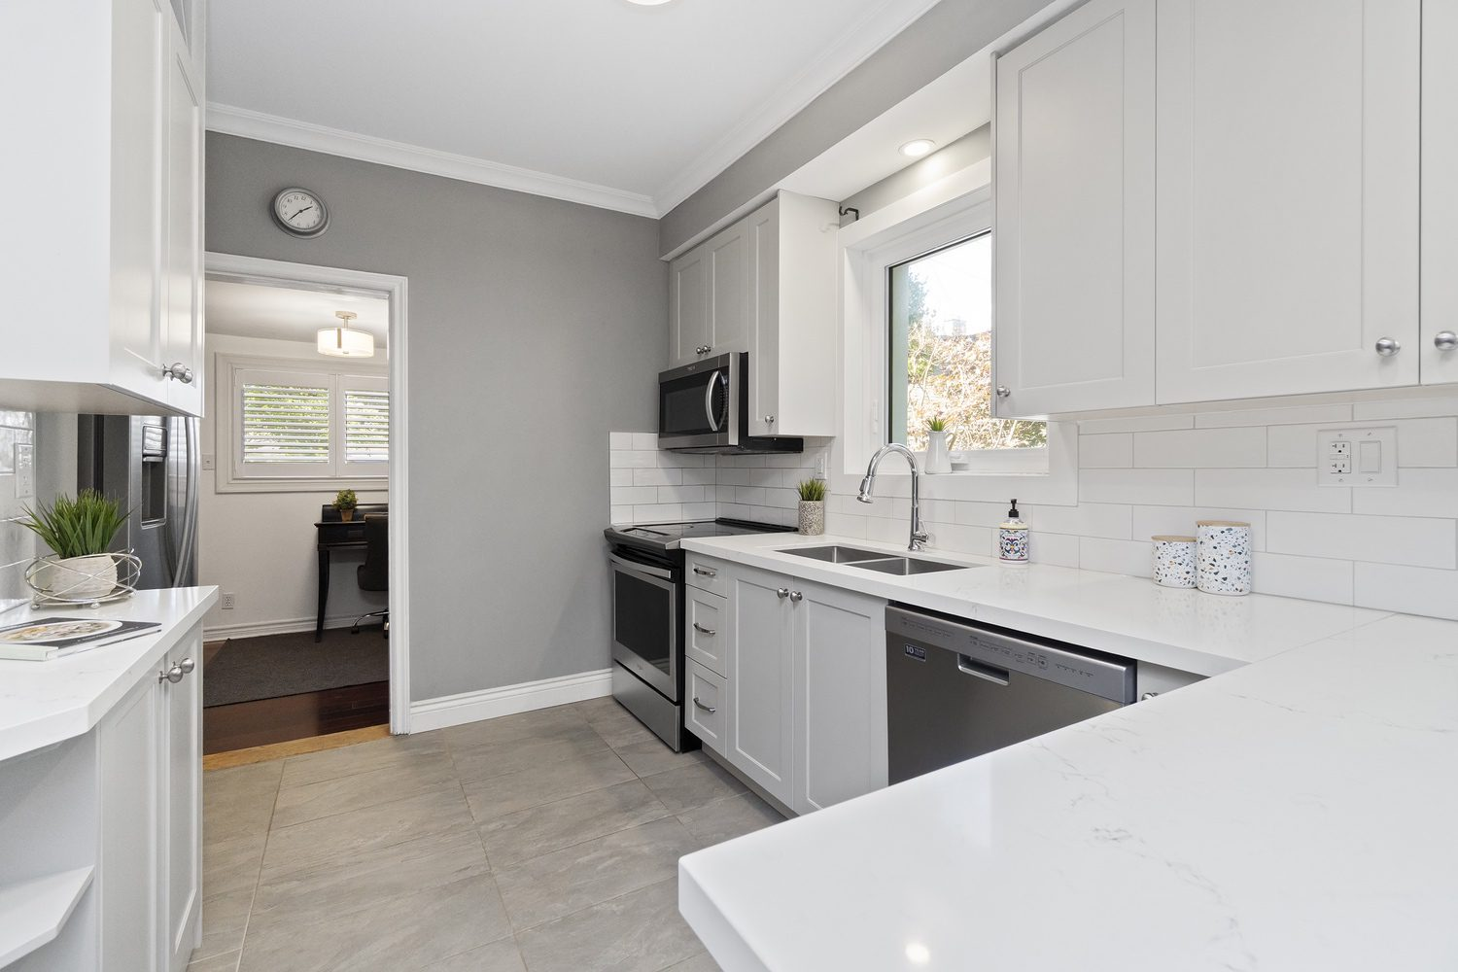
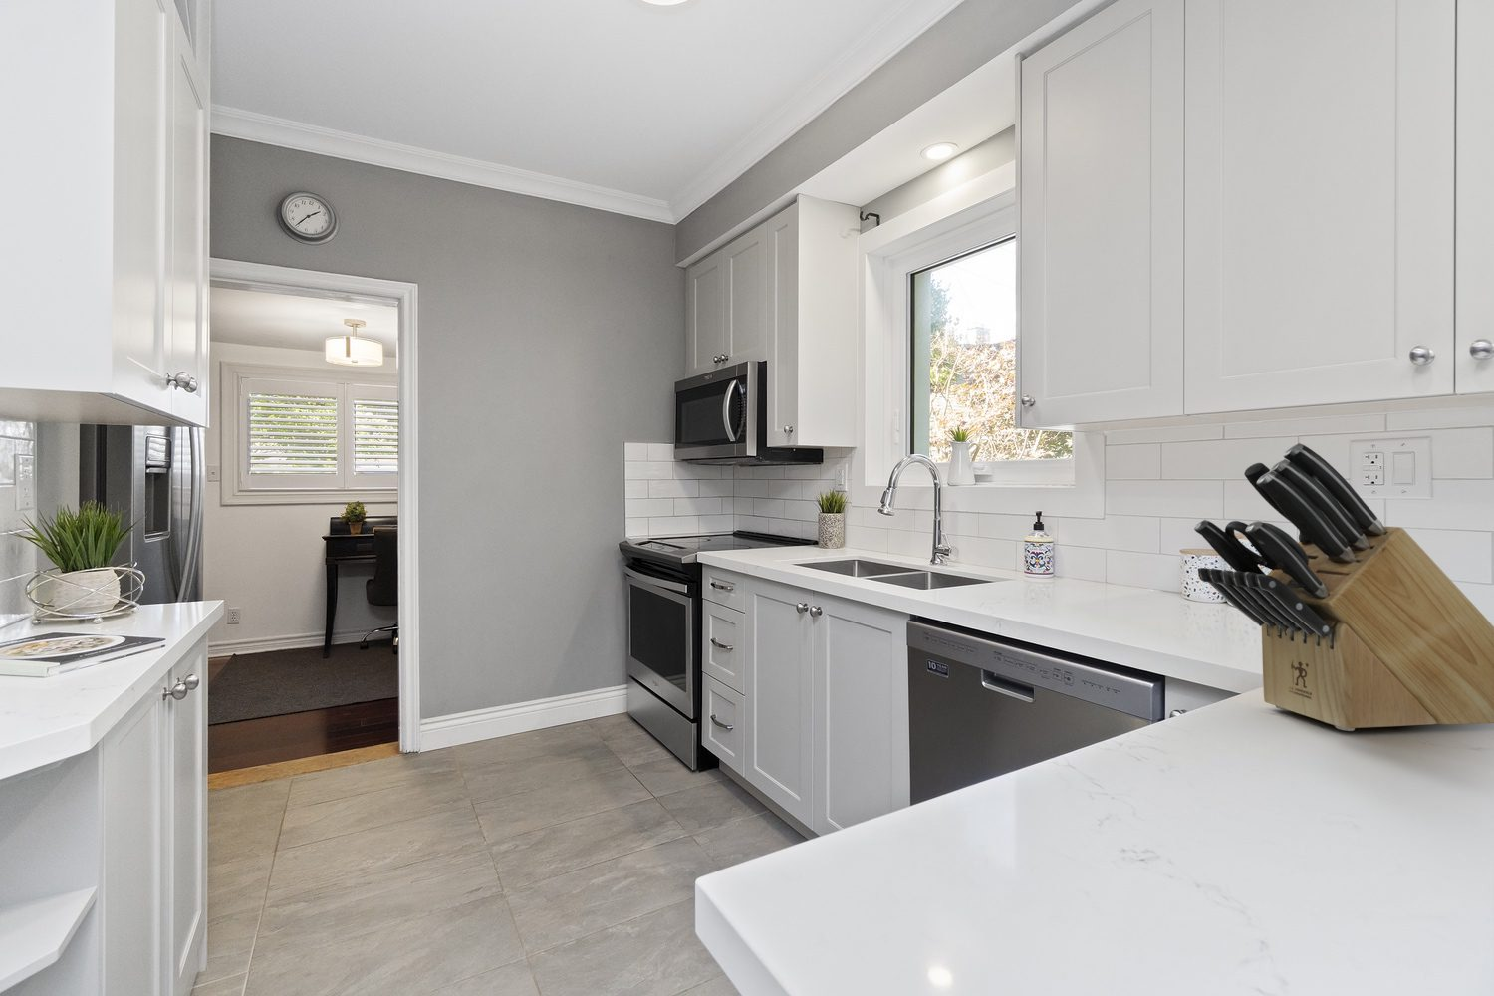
+ knife block (1365, 580)
